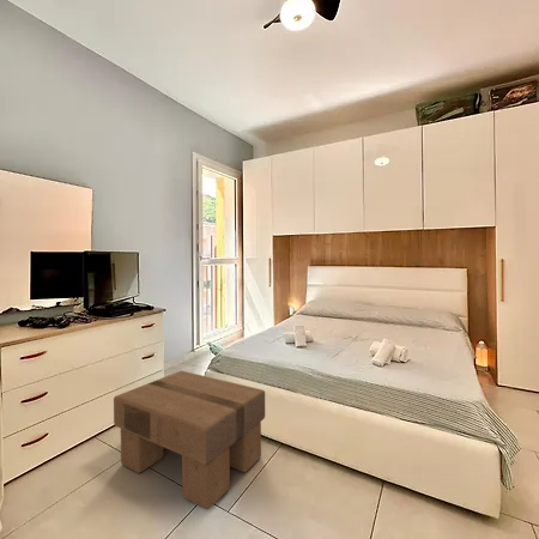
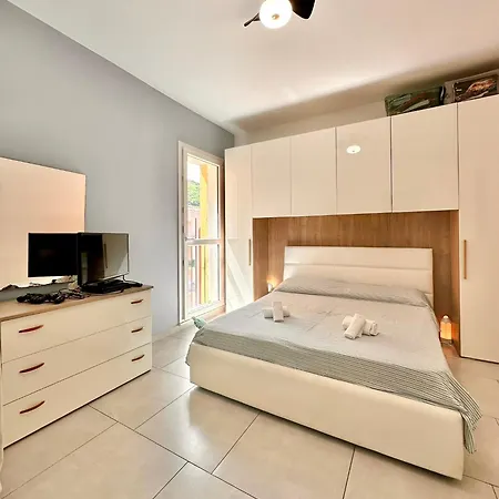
- footstool (190, 426)
